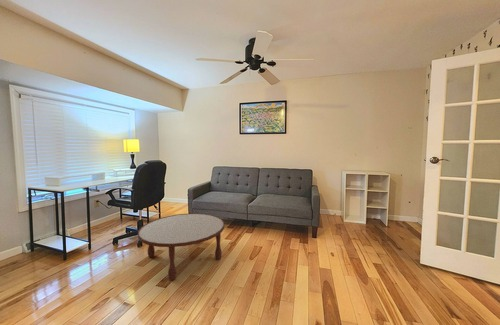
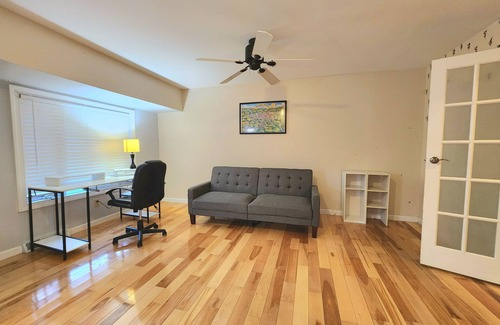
- coffee table (184, 241)
